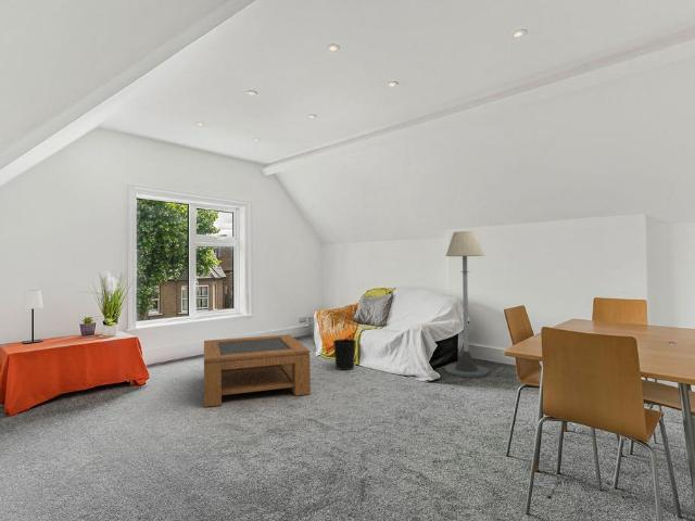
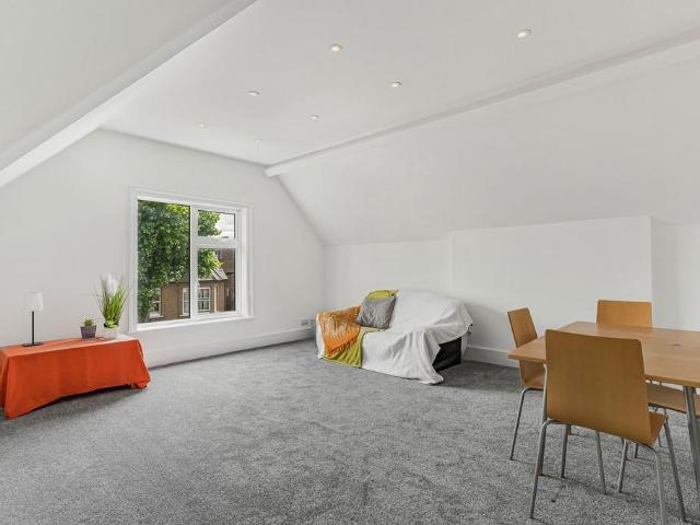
- coffee table (253, 365)
- floor lamp (465, 301)
- wastebasket (344, 354)
